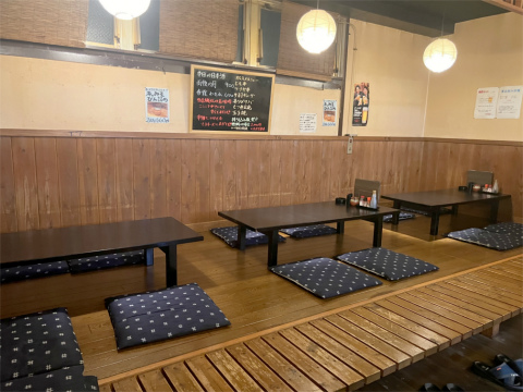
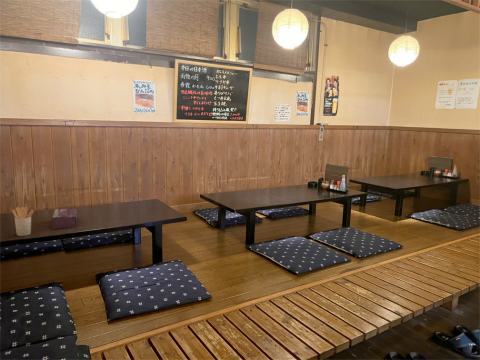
+ tissue box (65, 217)
+ utensil holder (22, 220)
